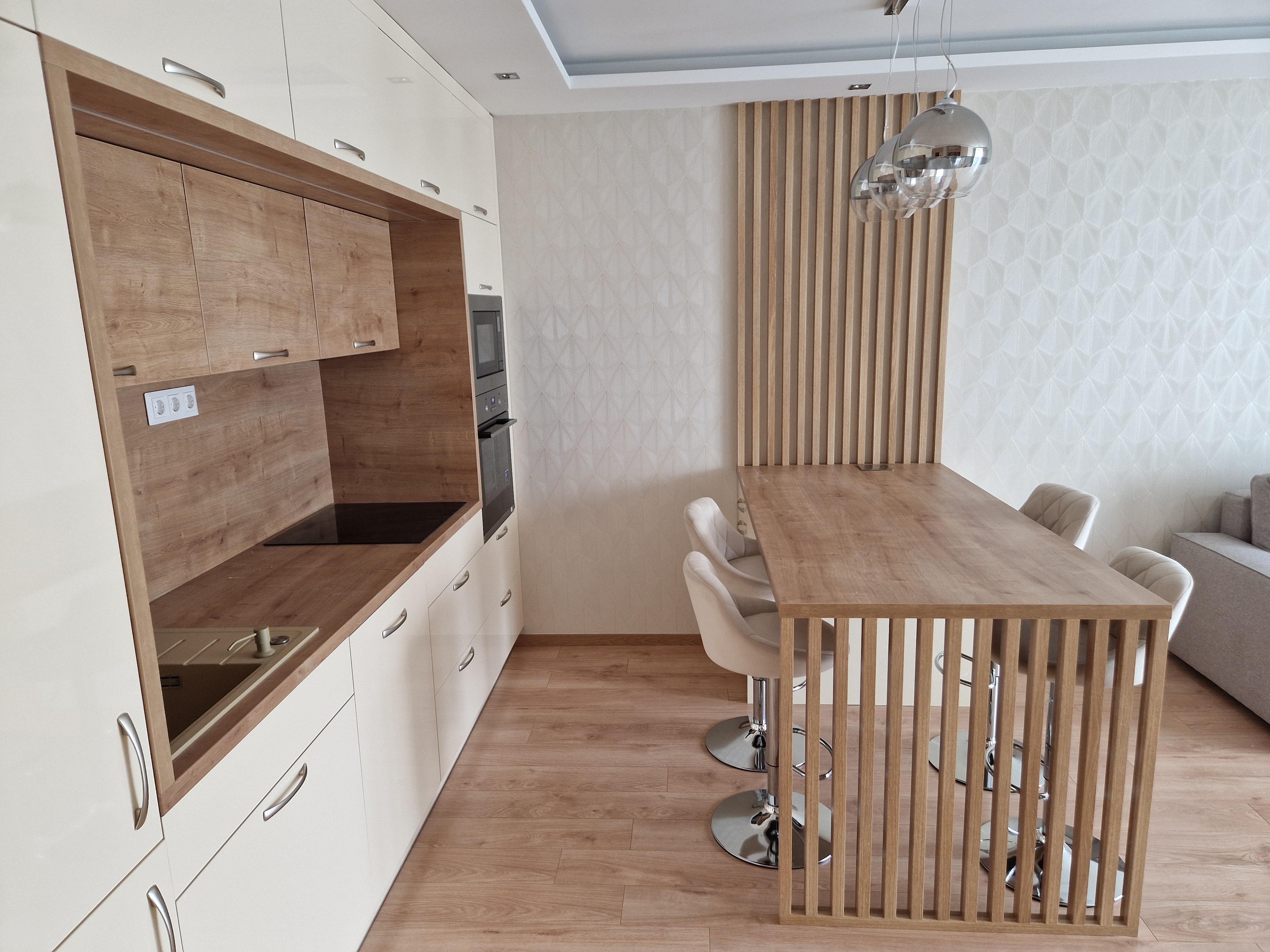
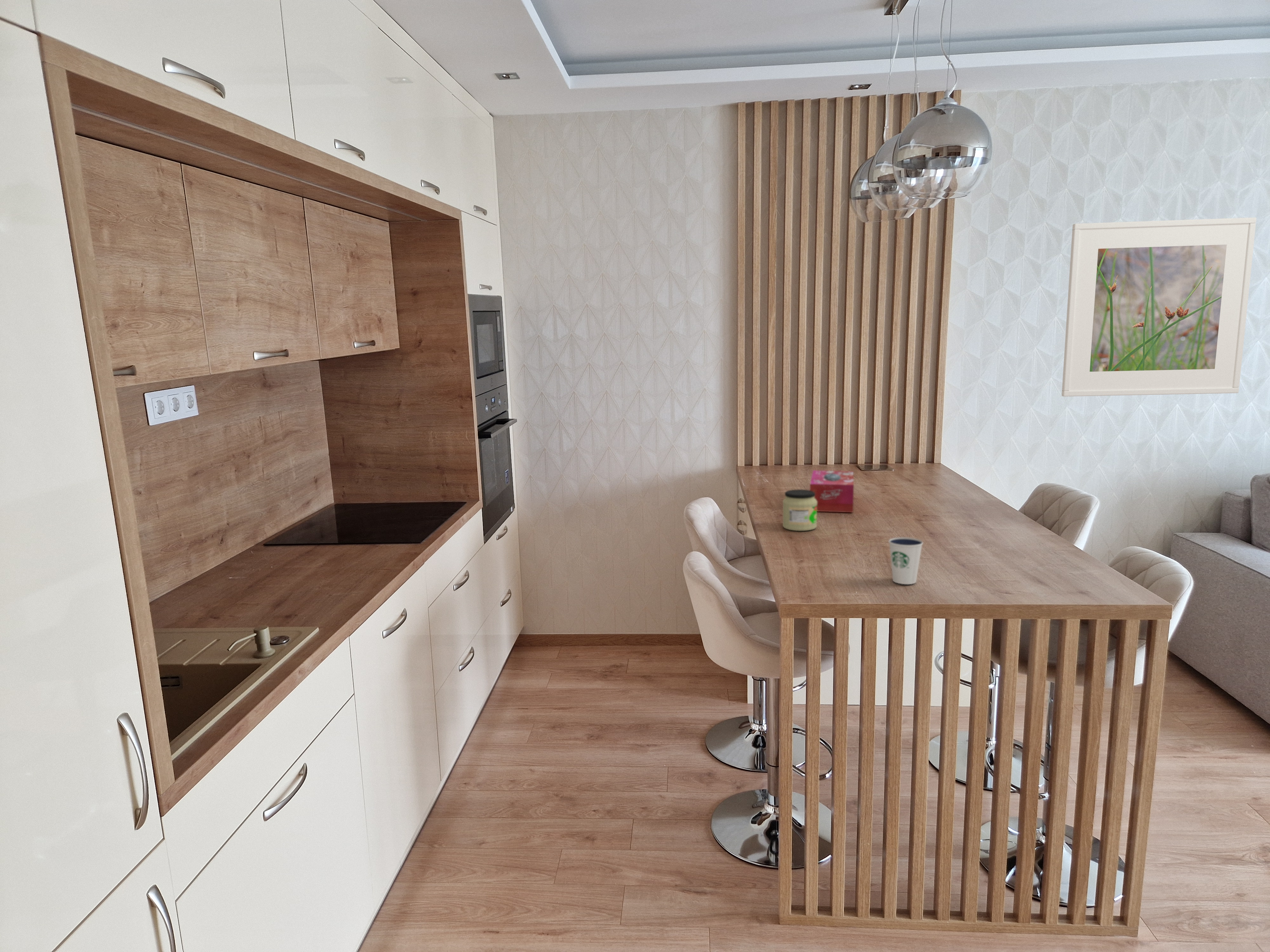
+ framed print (1156, 309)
+ tissue box (832, 490)
+ dixie cup (905, 561)
+ jar (800, 510)
